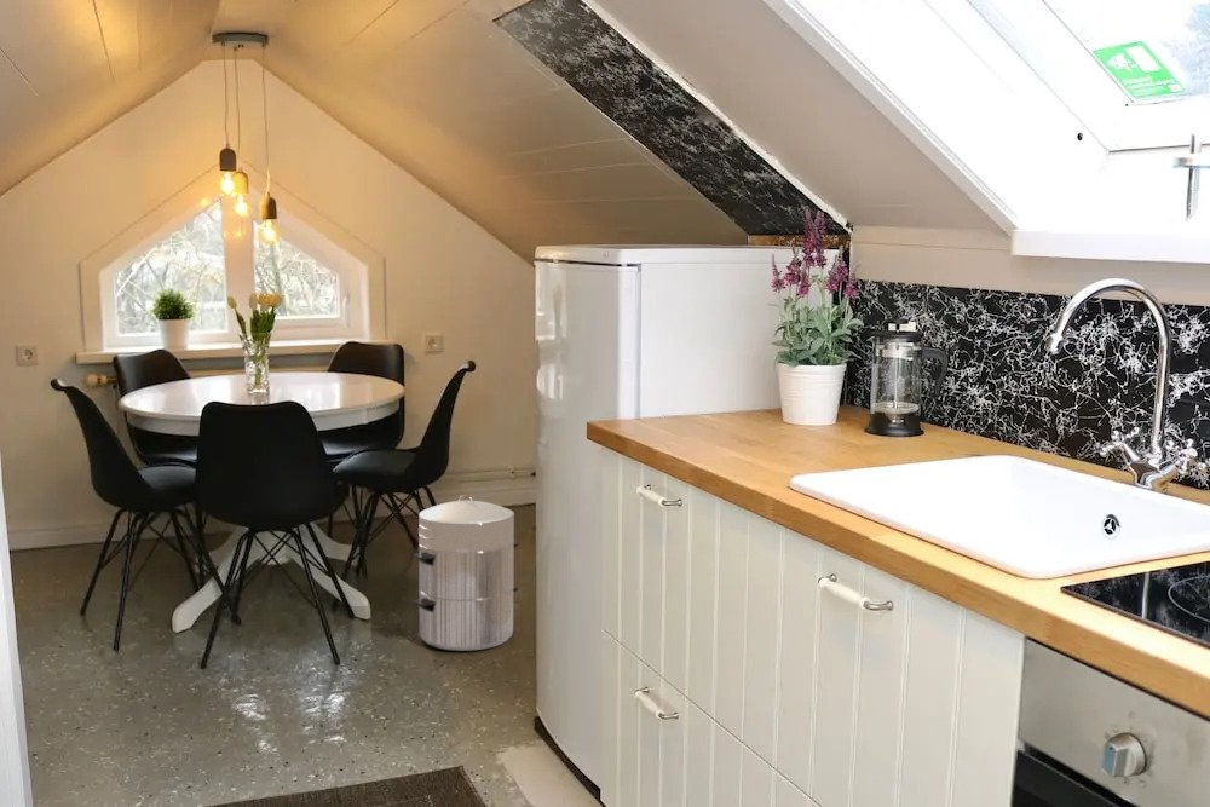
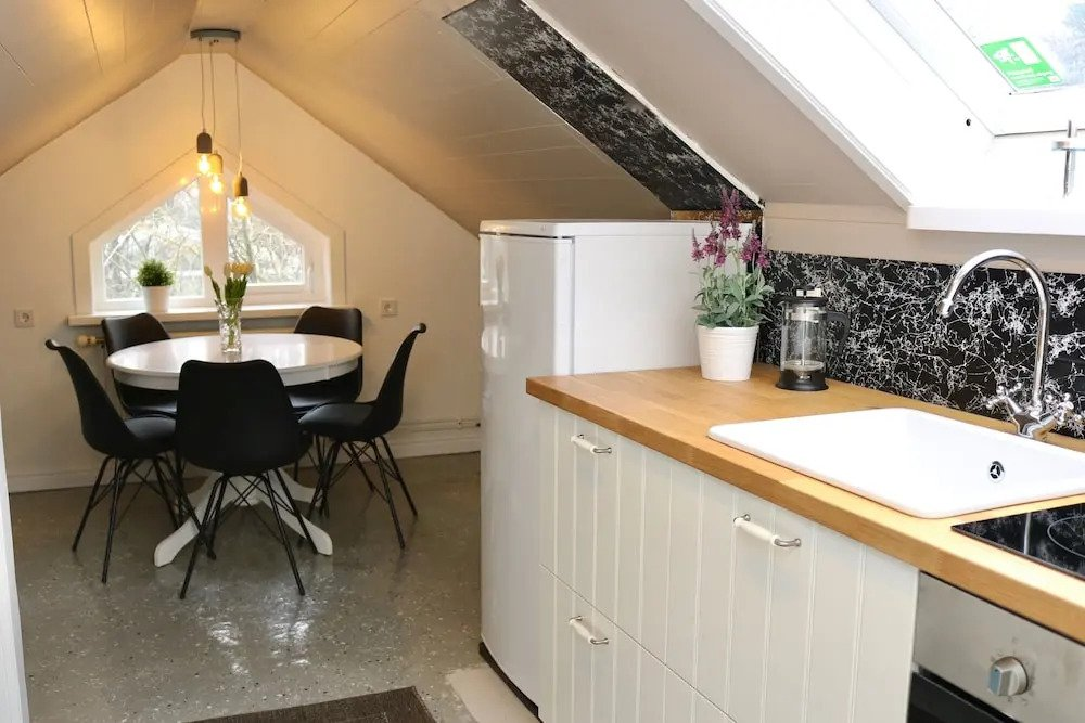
- waste bin (466, 566)
